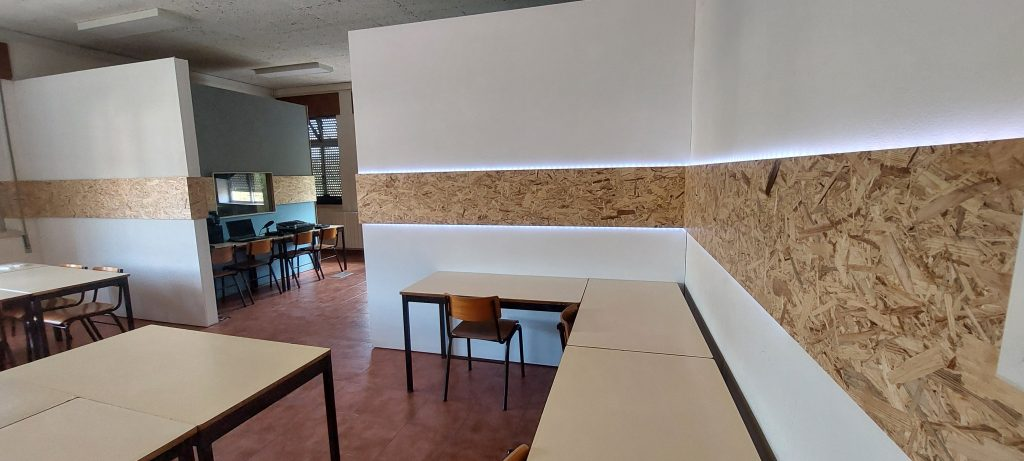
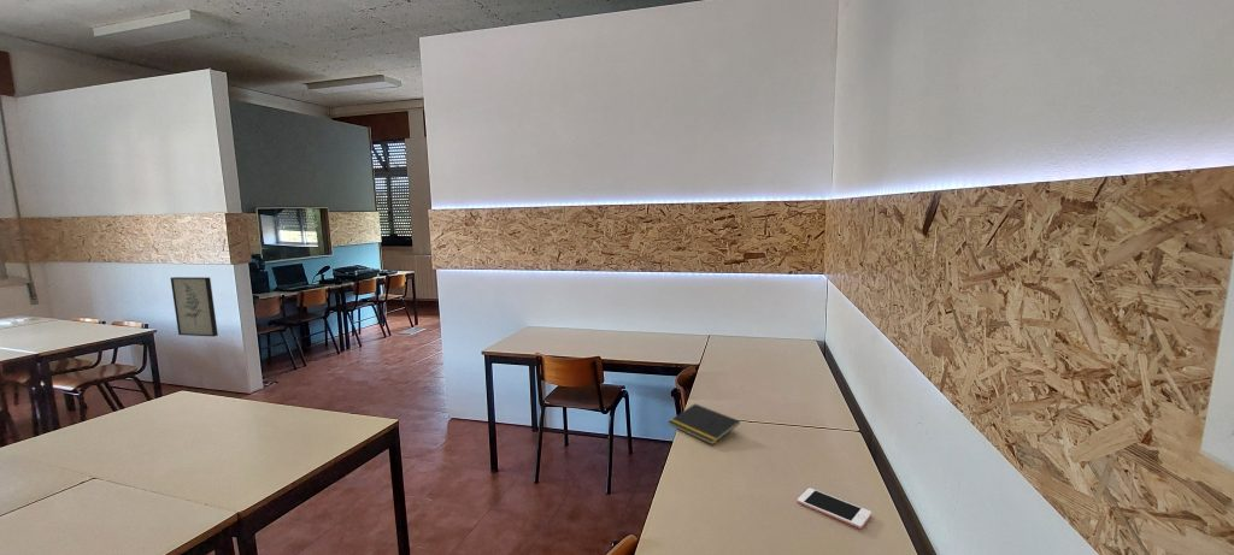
+ notepad (703, 423)
+ cell phone (833, 507)
+ wall art (194, 306)
